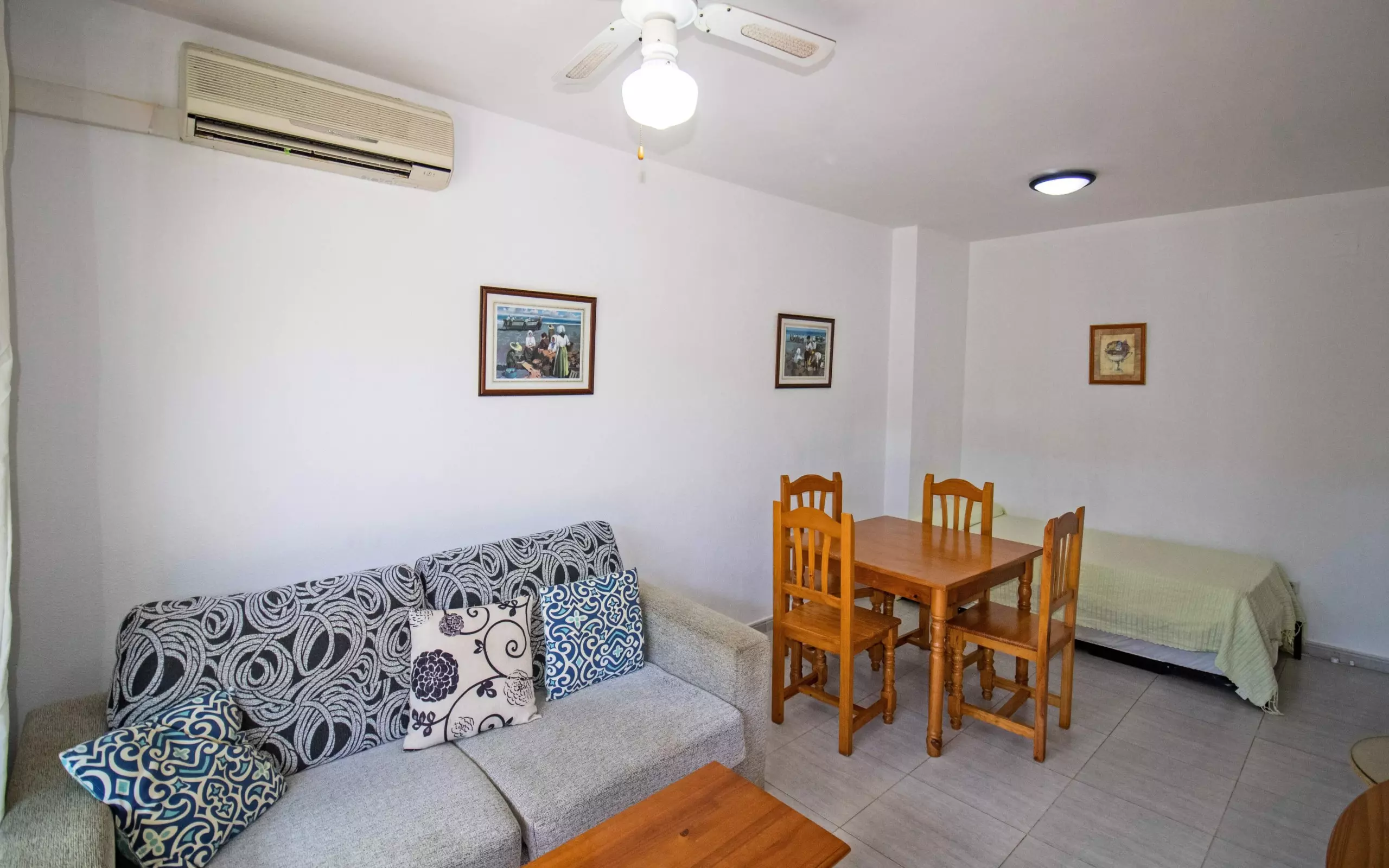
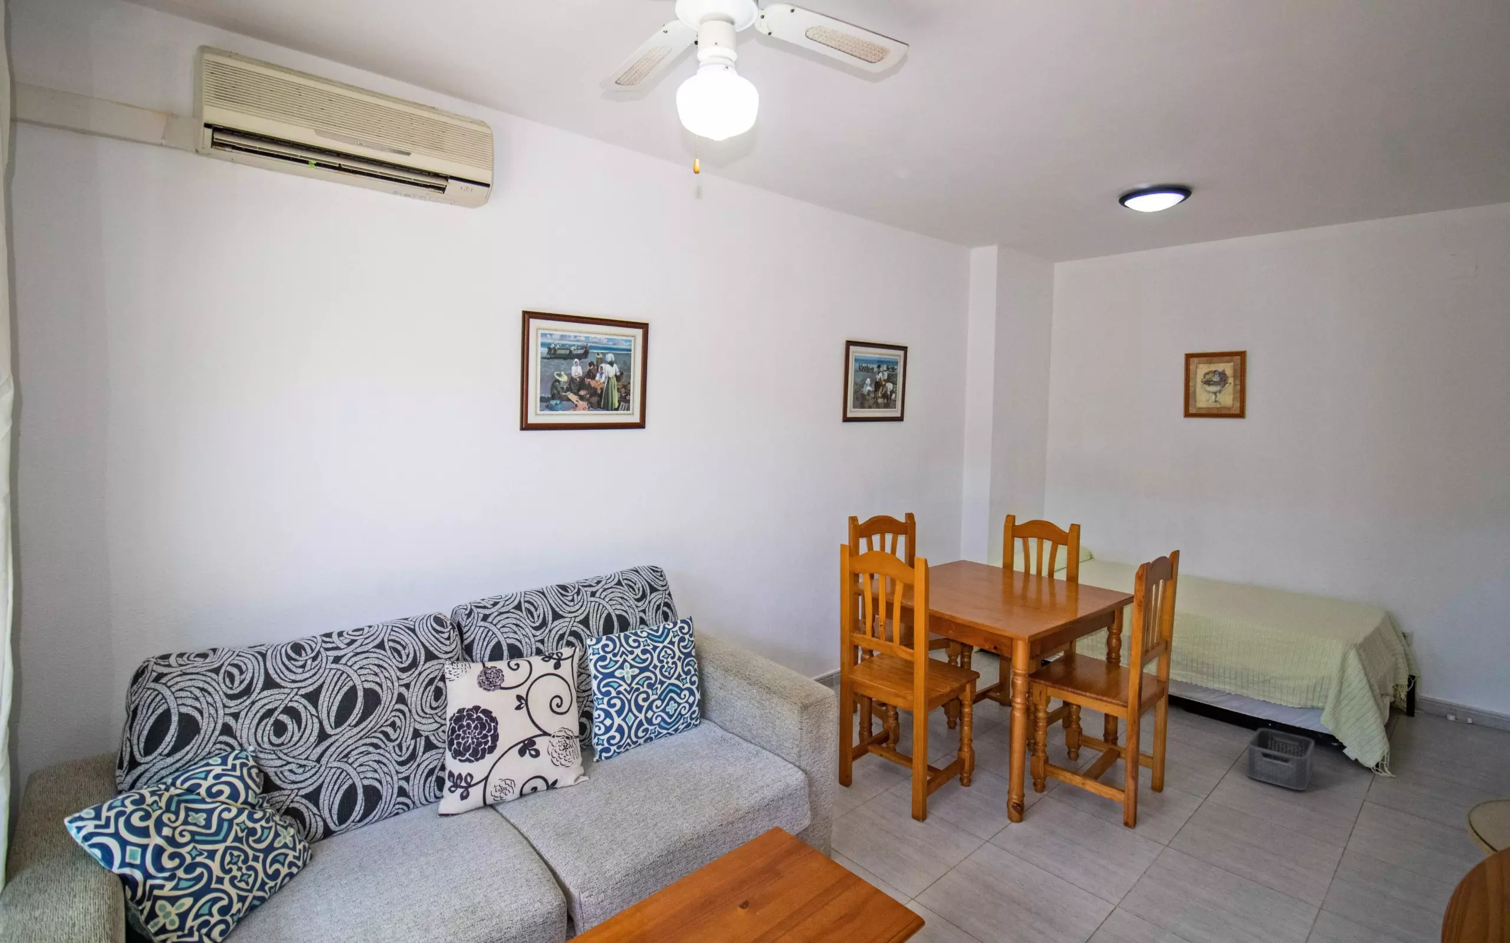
+ storage bin (1281, 758)
